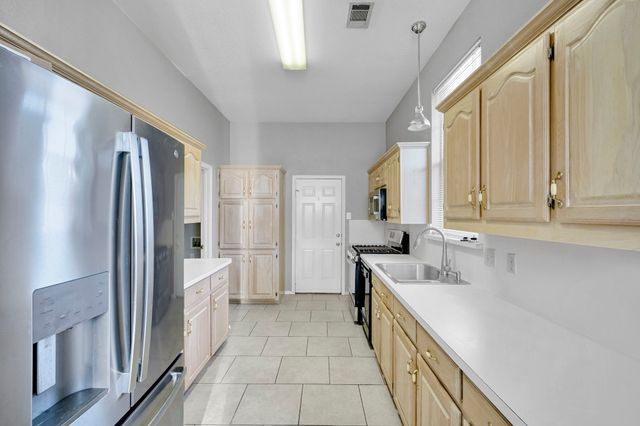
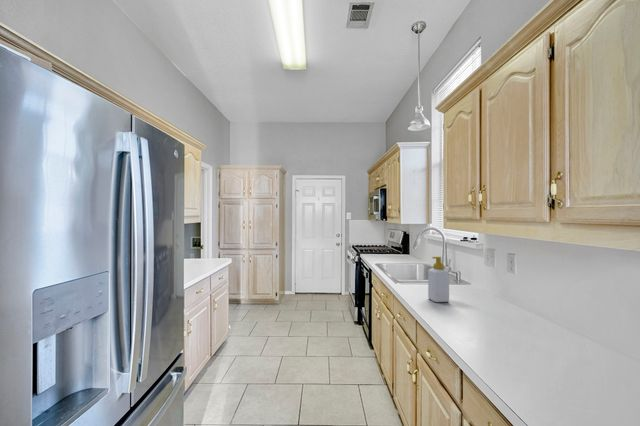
+ soap bottle (438, 278)
